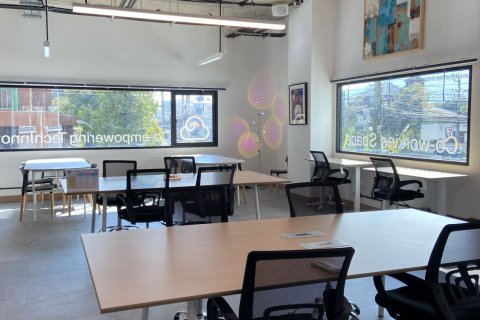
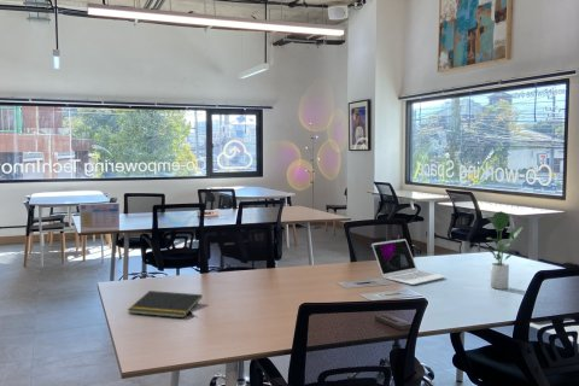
+ notepad (165, 303)
+ potted plant (502, 248)
+ laptop (408, 258)
